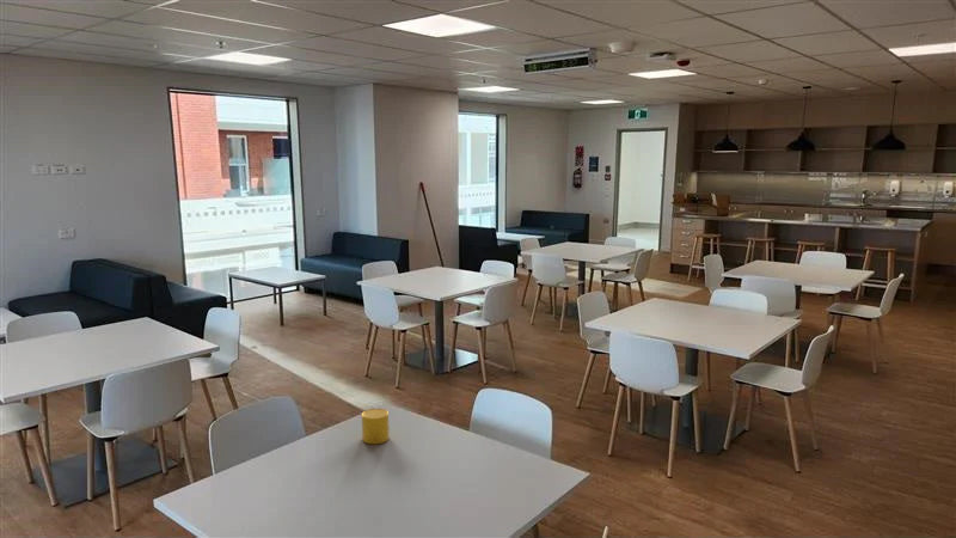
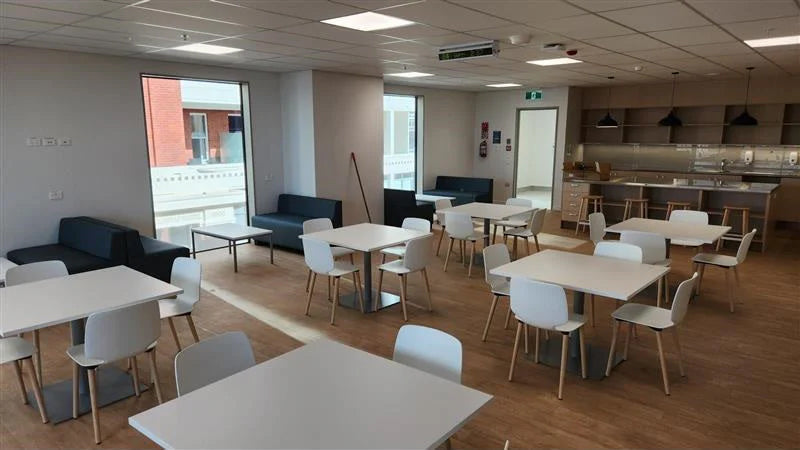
- cup (375, 426)
